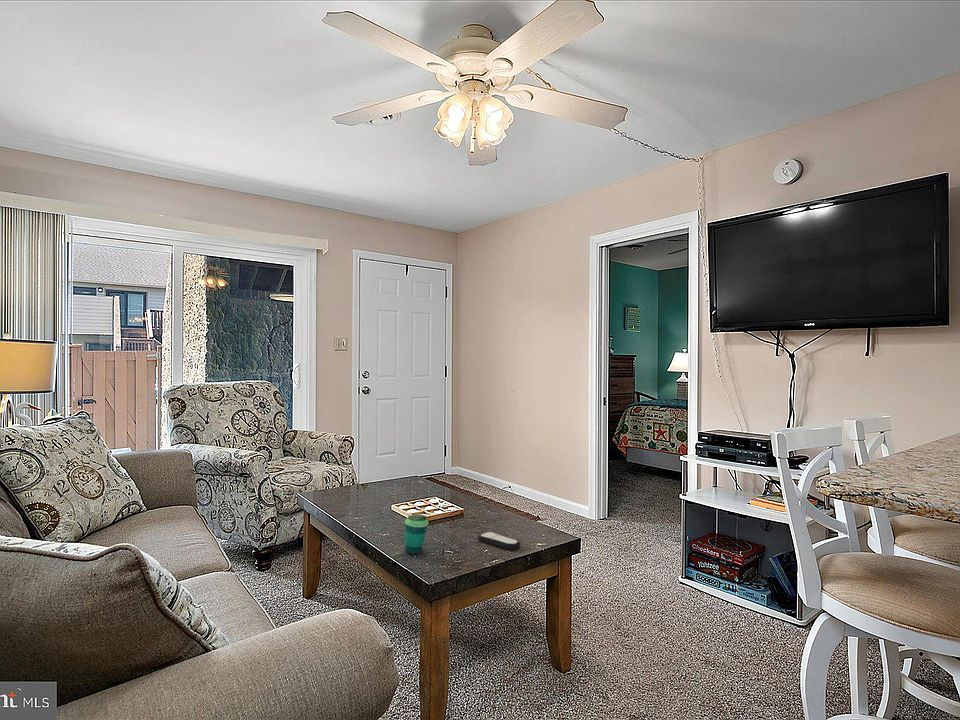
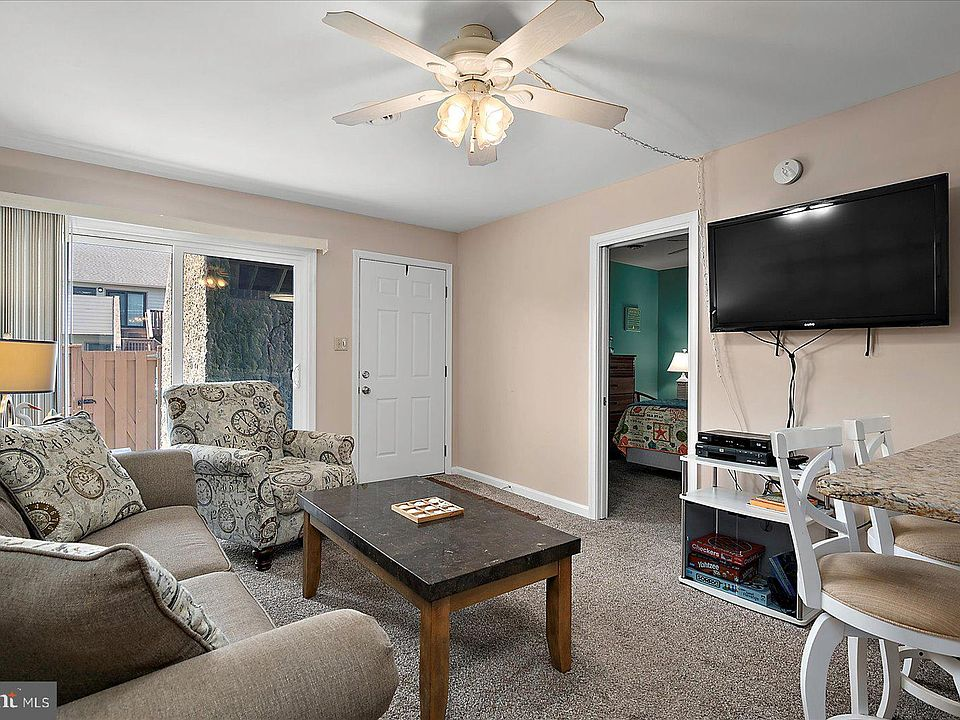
- remote control (499, 540)
- cup (416, 534)
